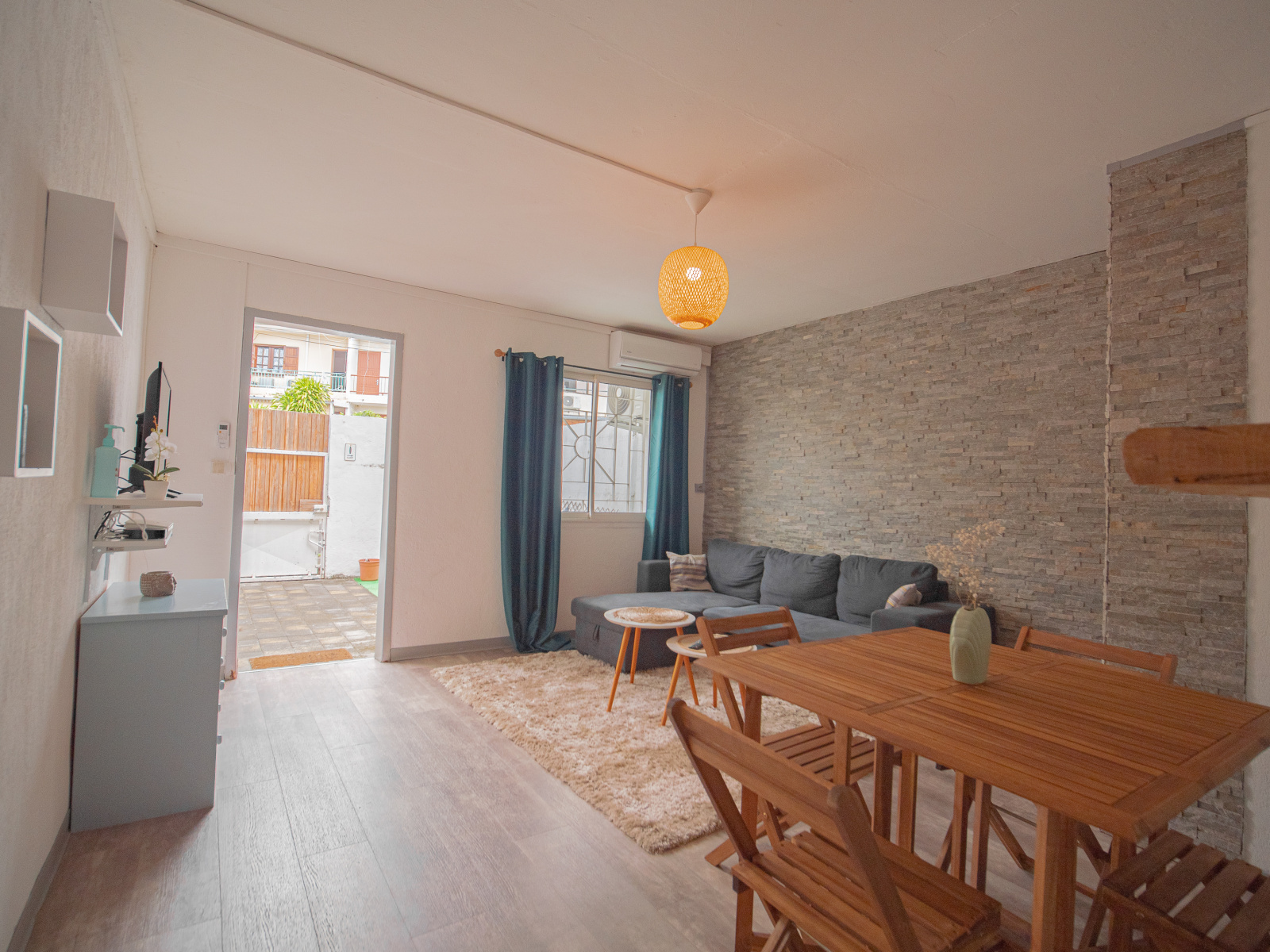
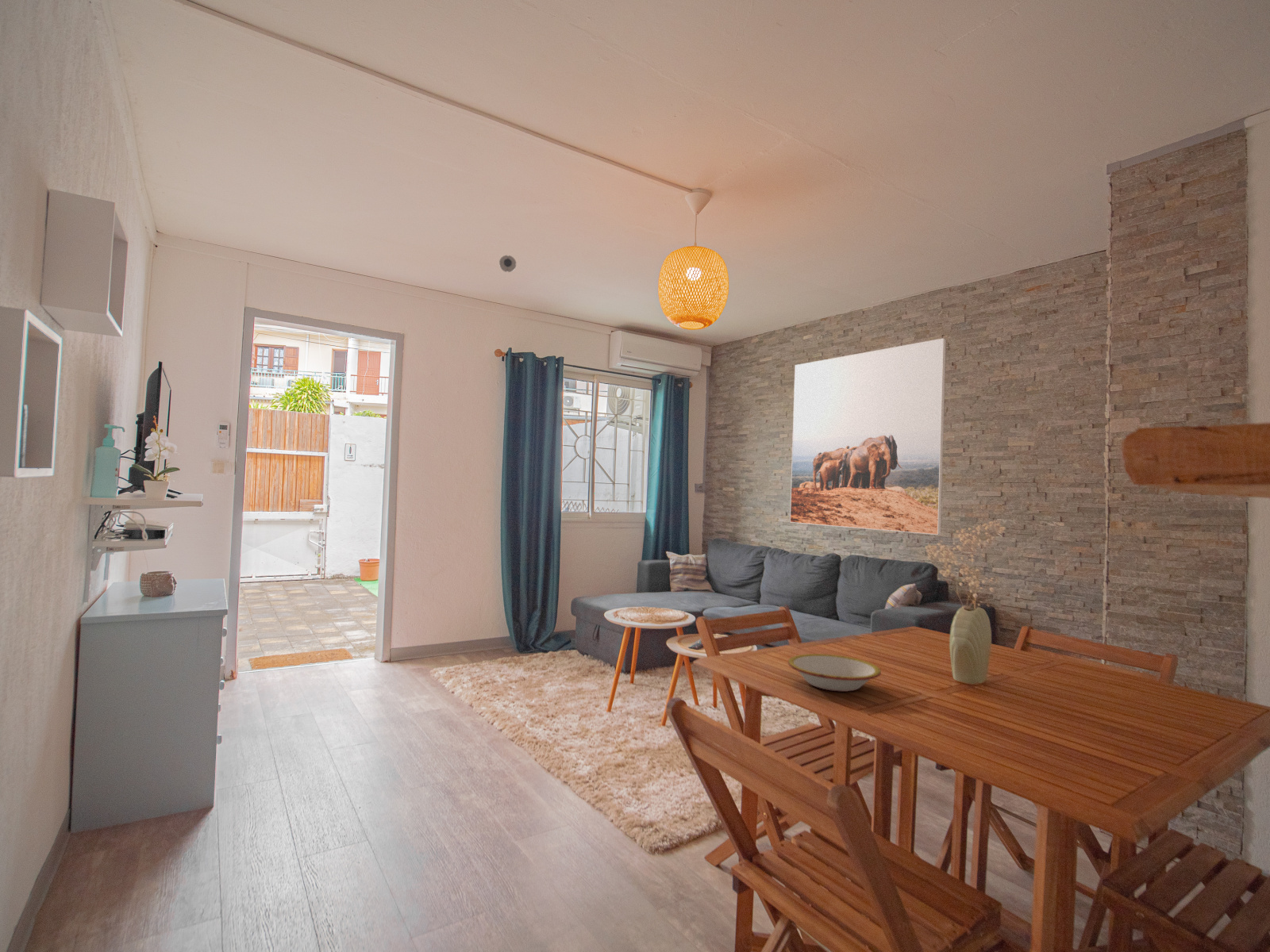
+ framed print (860, 440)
+ bowl (833, 674)
+ smoke detector (507, 263)
